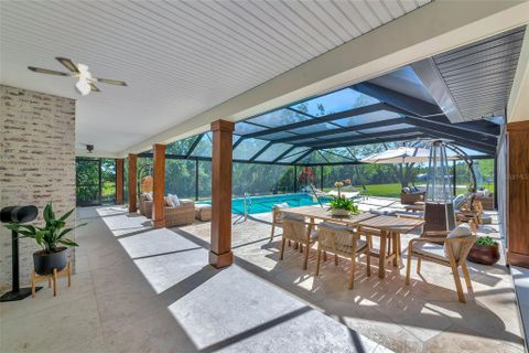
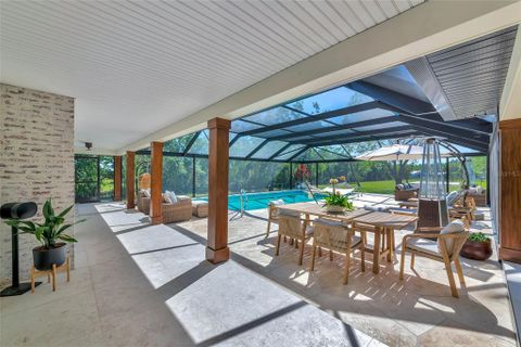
- ceiling fan (82, 79)
